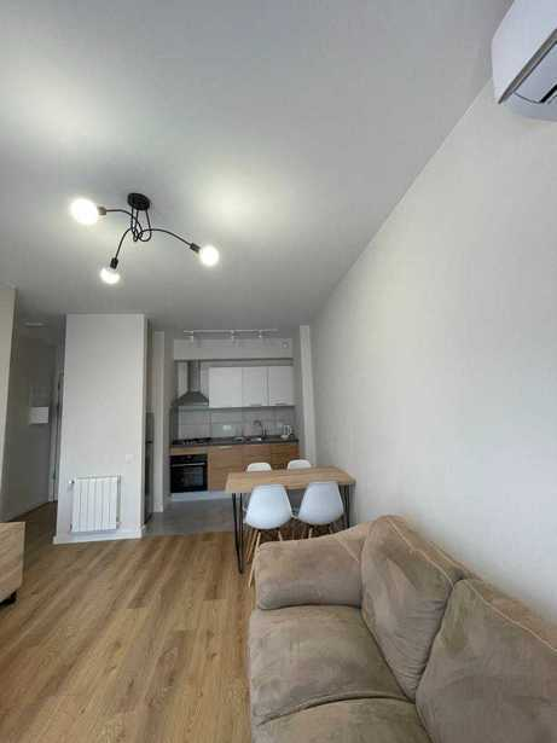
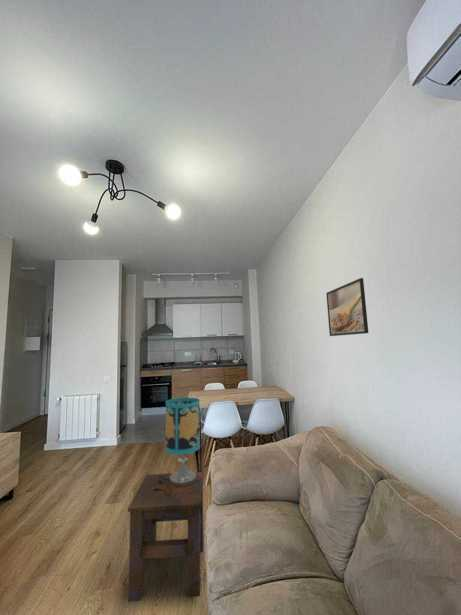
+ side table (170, 520)
+ table lamp (176, 441)
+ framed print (344, 310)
